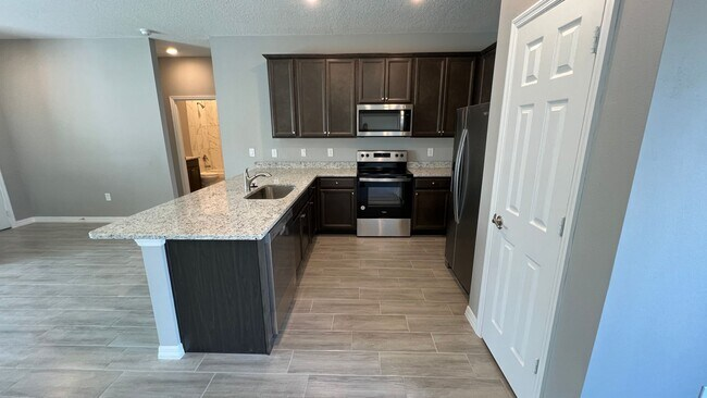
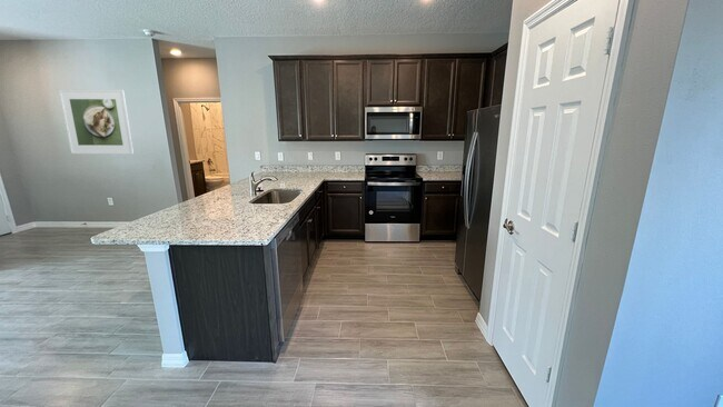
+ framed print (97, 122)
